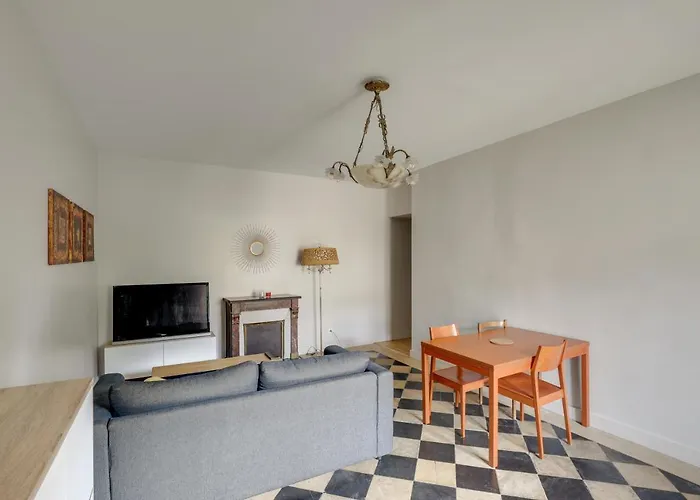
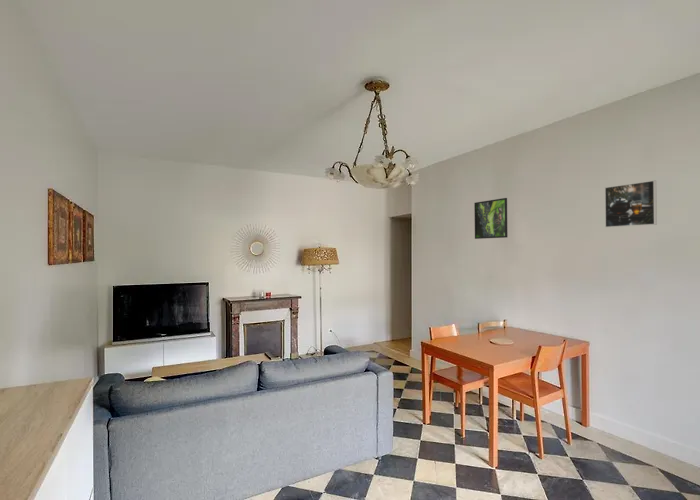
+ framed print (490, 219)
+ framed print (629, 205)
